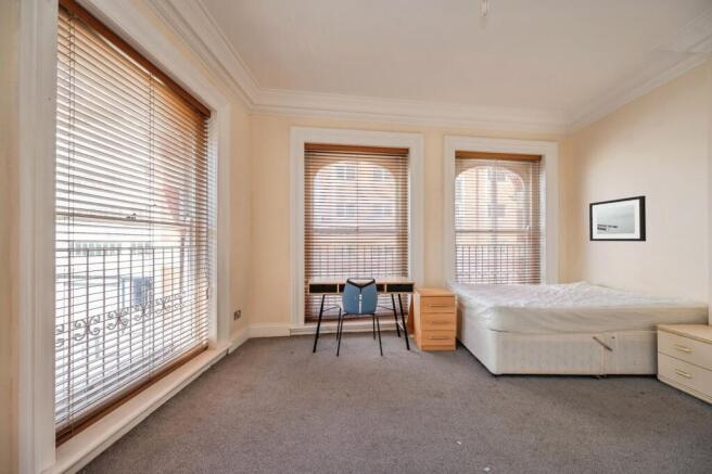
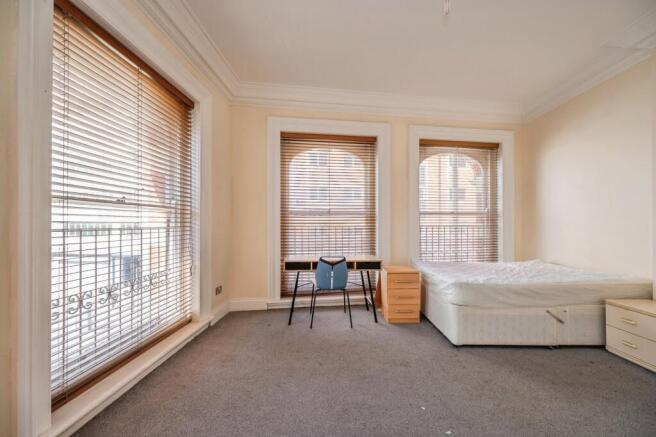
- wall art (614, 220)
